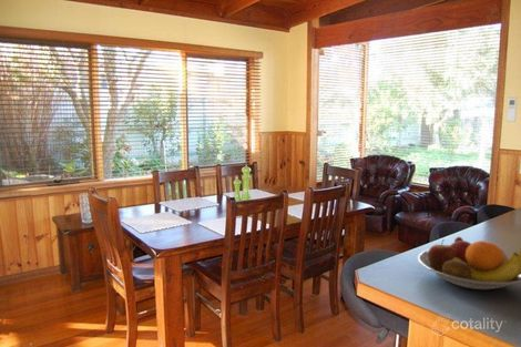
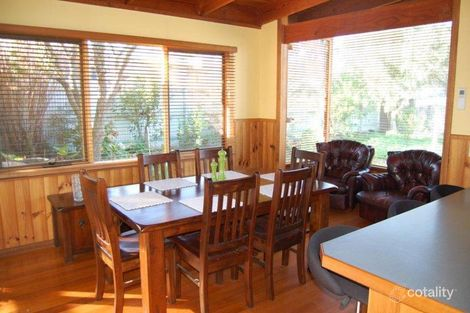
- fruit bowl (471, 258)
